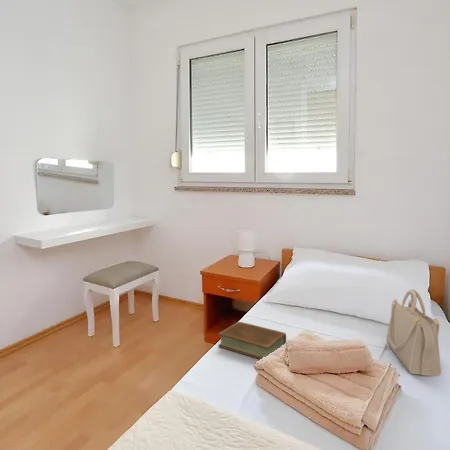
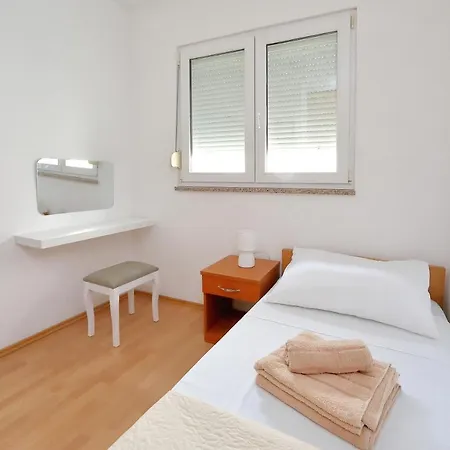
- handbag (413, 325)
- book (252, 339)
